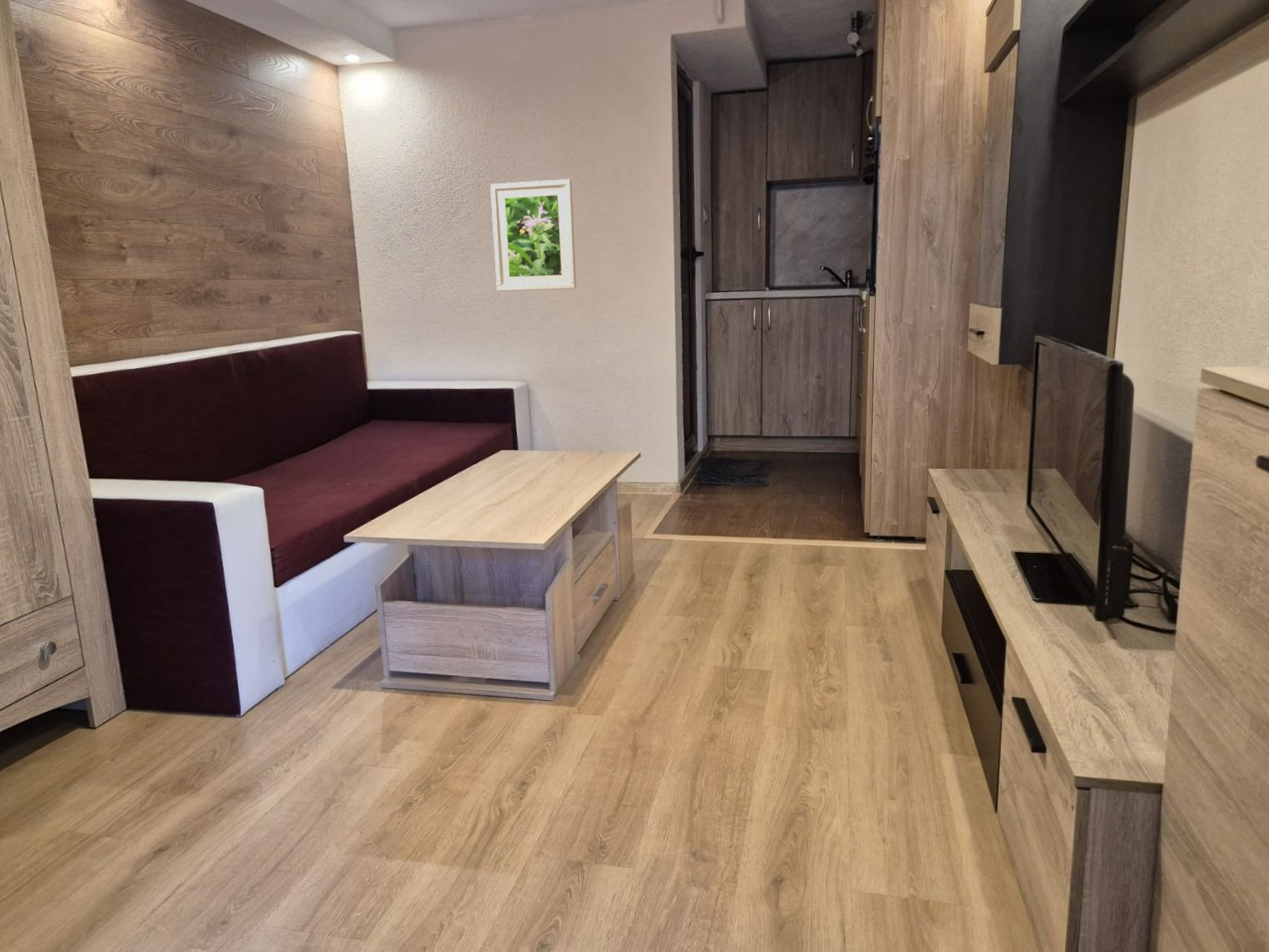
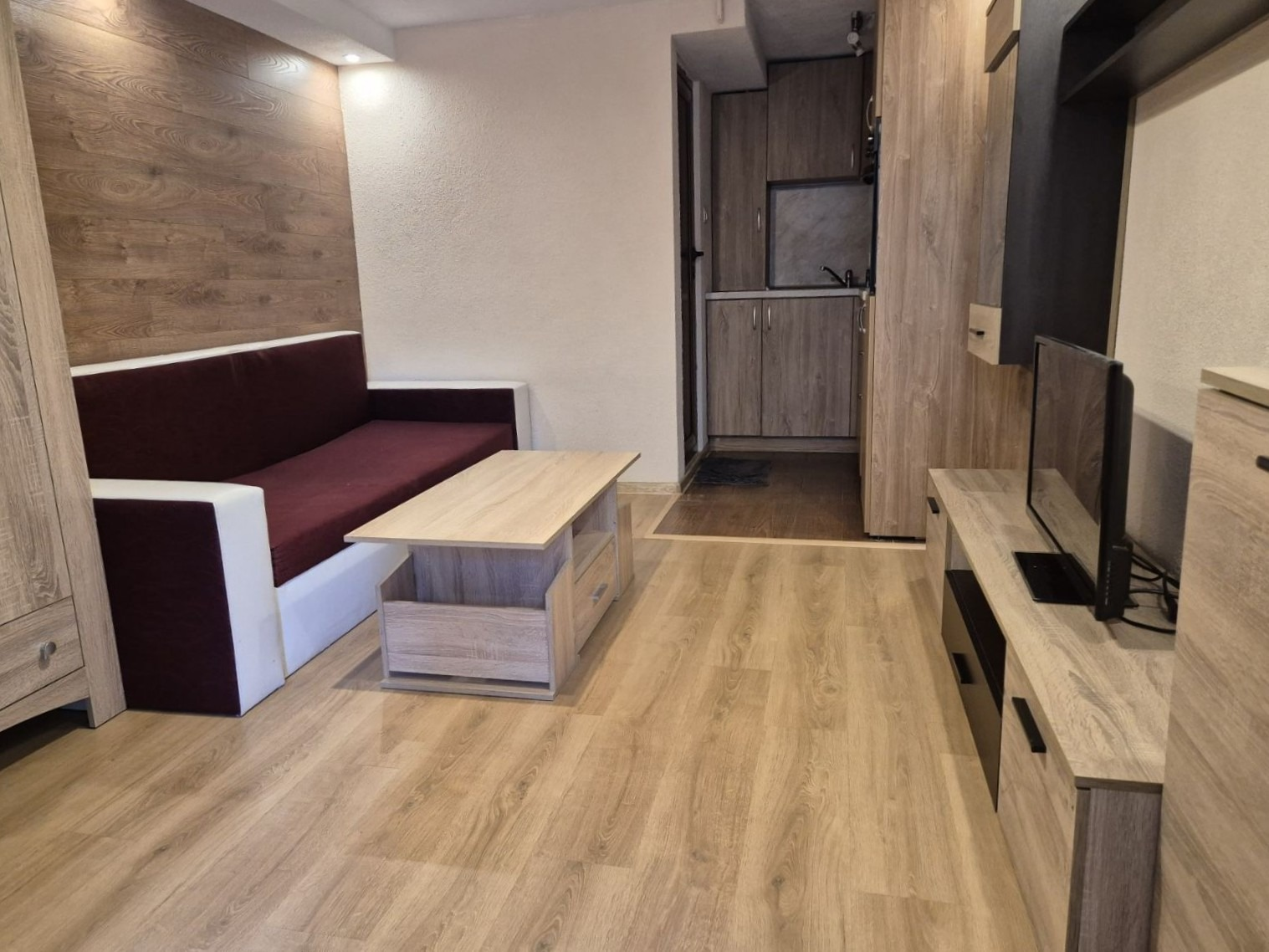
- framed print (533, 236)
